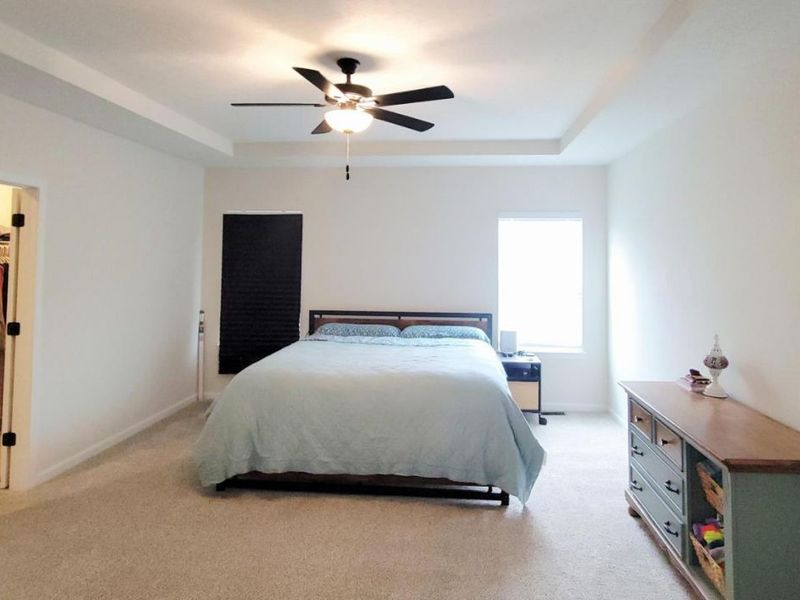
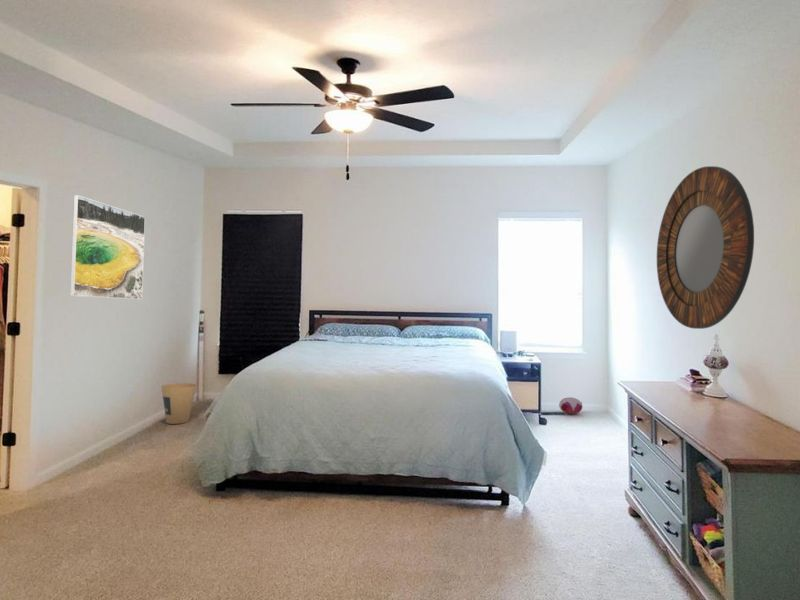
+ home mirror (697, 249)
+ trash can (178, 403)
+ plush toy (570, 405)
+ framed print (111, 252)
